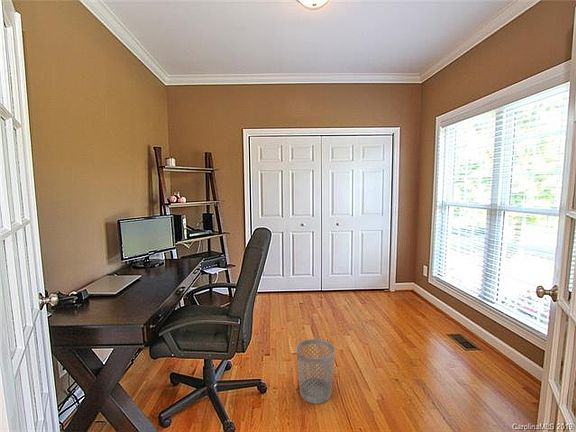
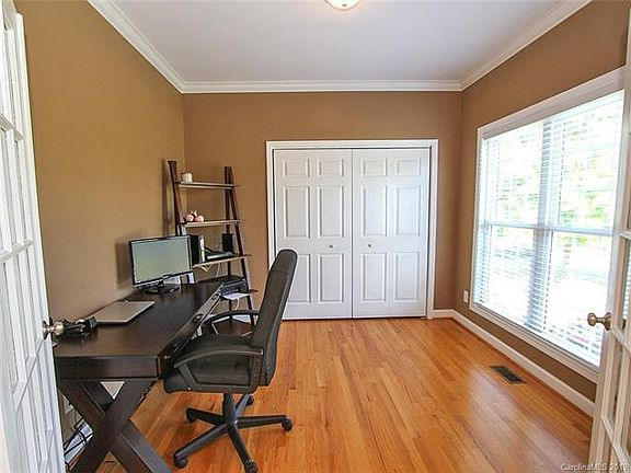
- wastebasket (315, 371)
